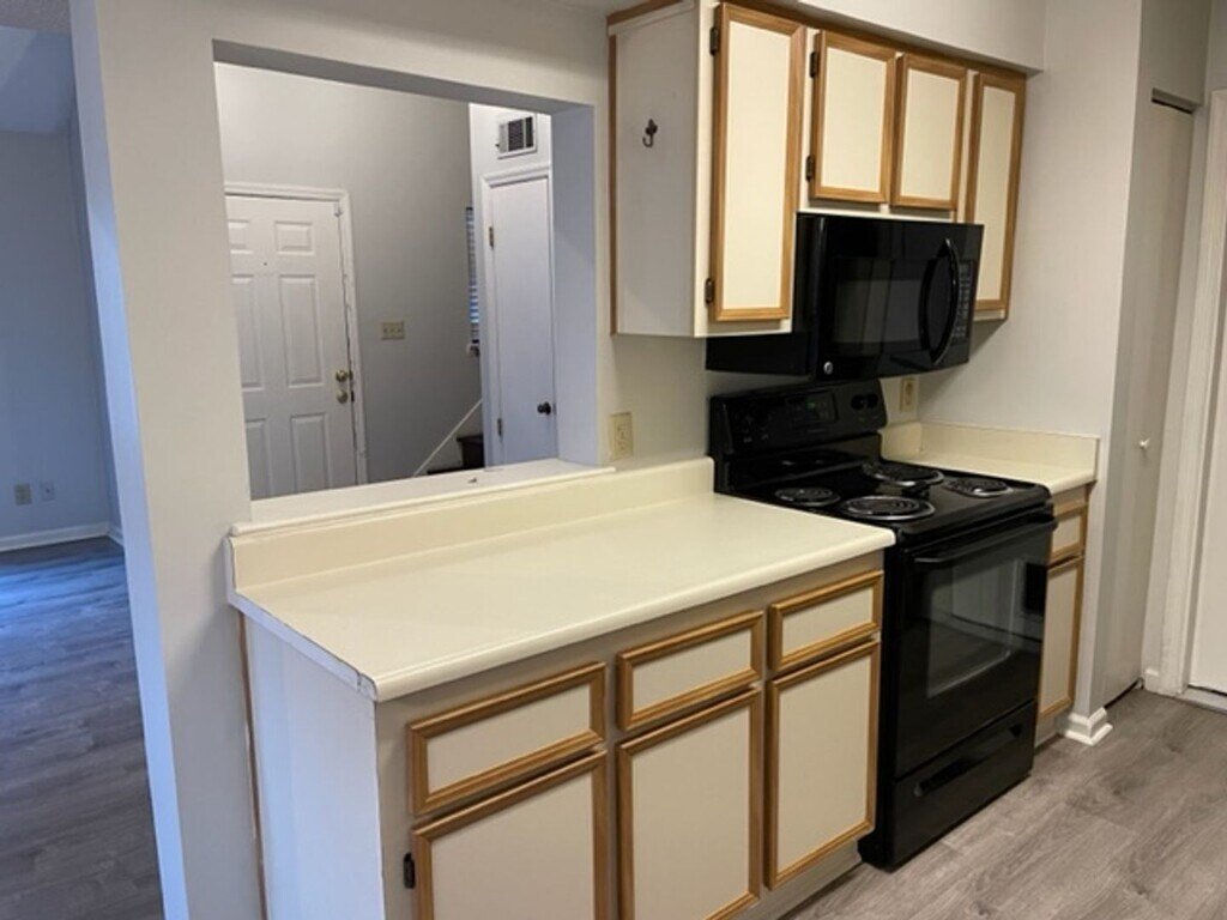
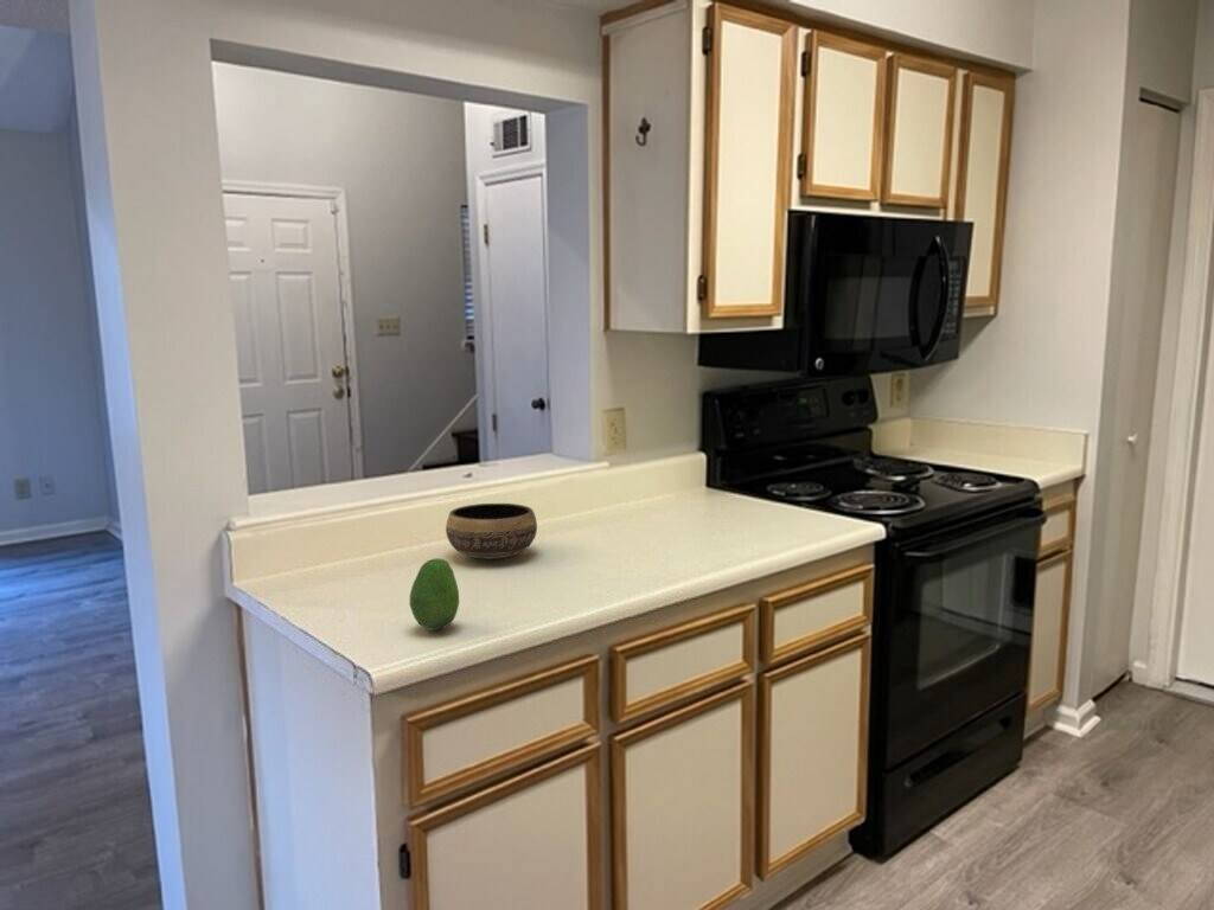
+ fruit (434, 594)
+ bowl (491, 532)
